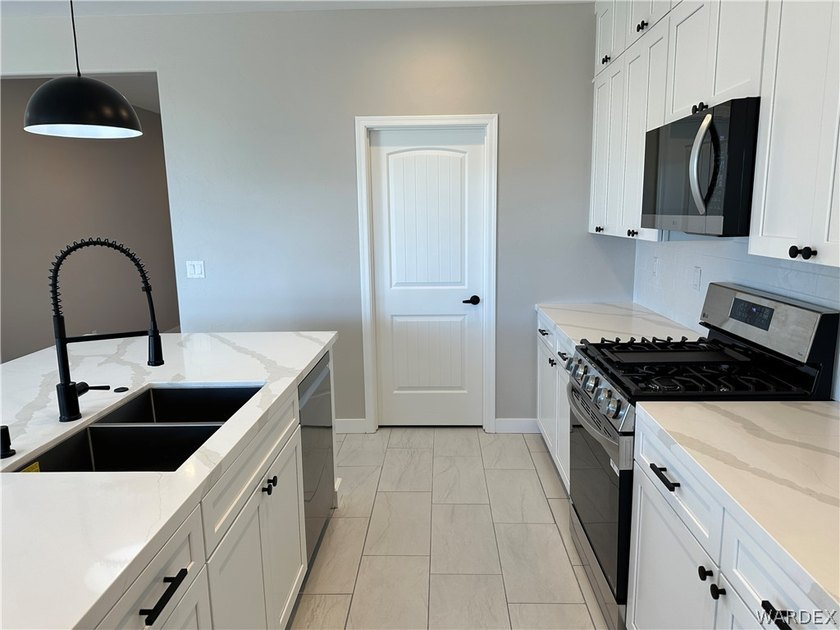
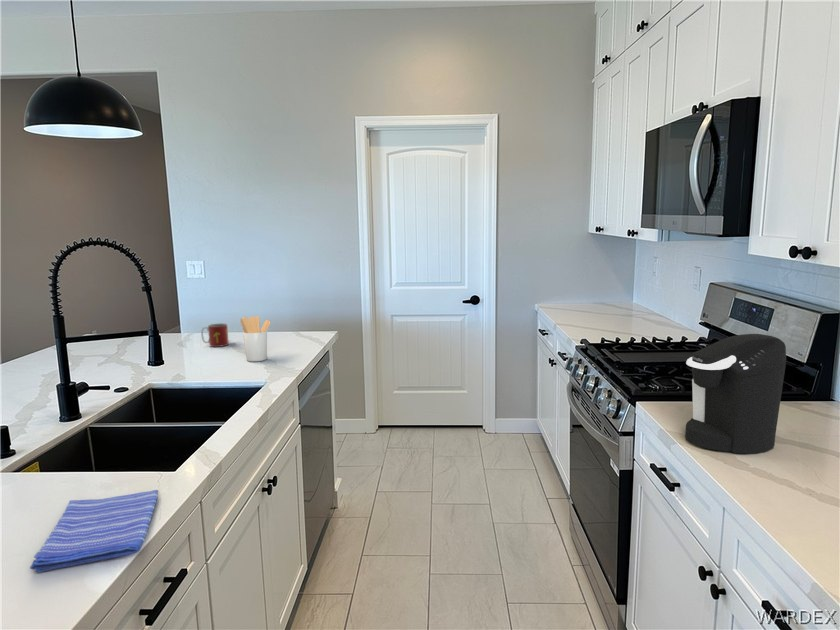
+ utensil holder (254, 337)
+ coffee maker (729, 388)
+ dish towel (101, 524)
+ mug (214, 335)
